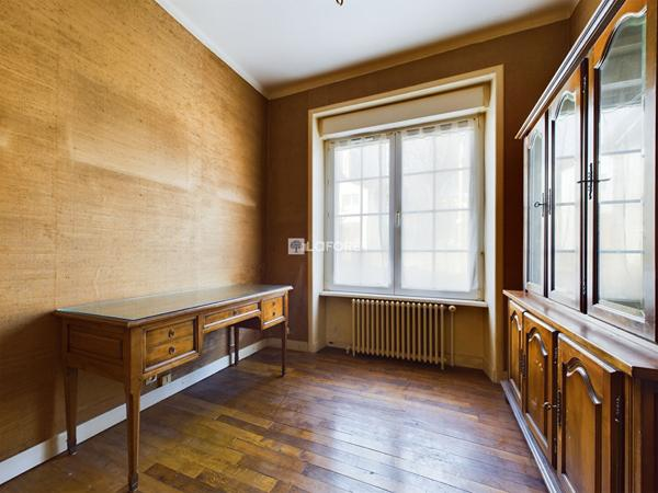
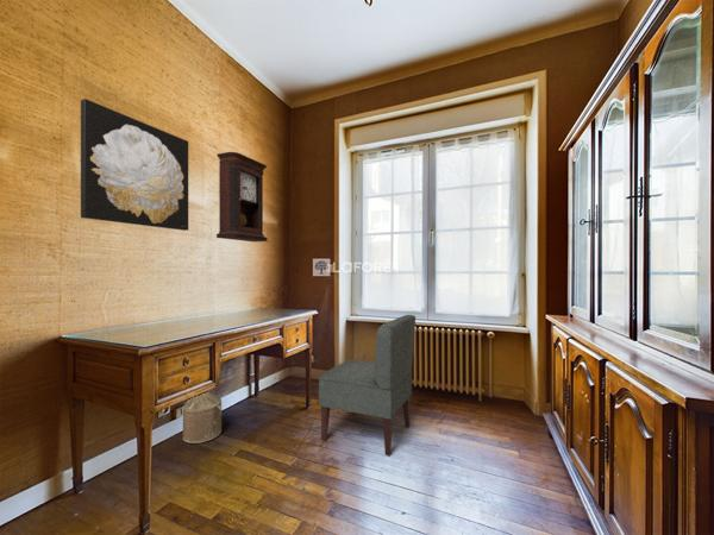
+ chair (368, 373)
+ pendulum clock (244, 200)
+ watering can (203, 405)
+ wall art (142, 174)
